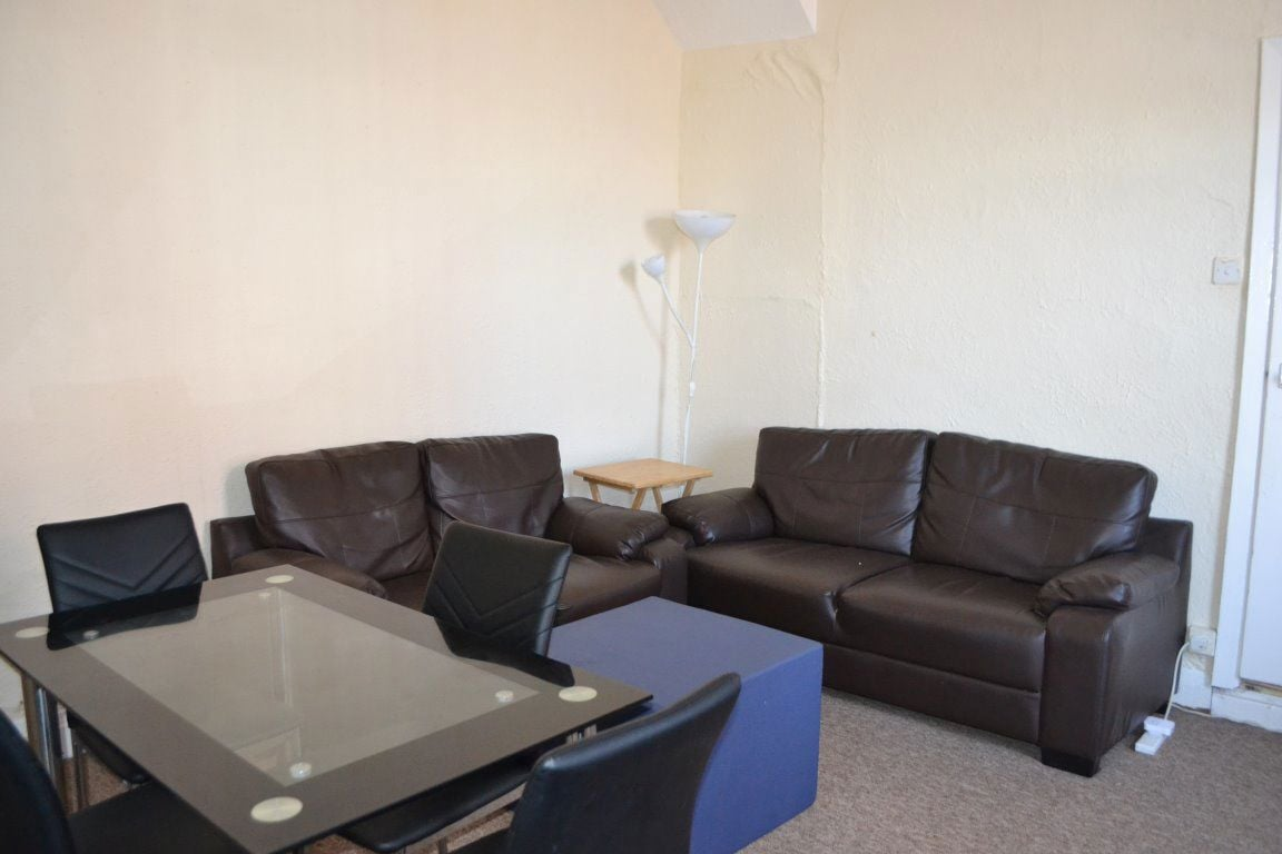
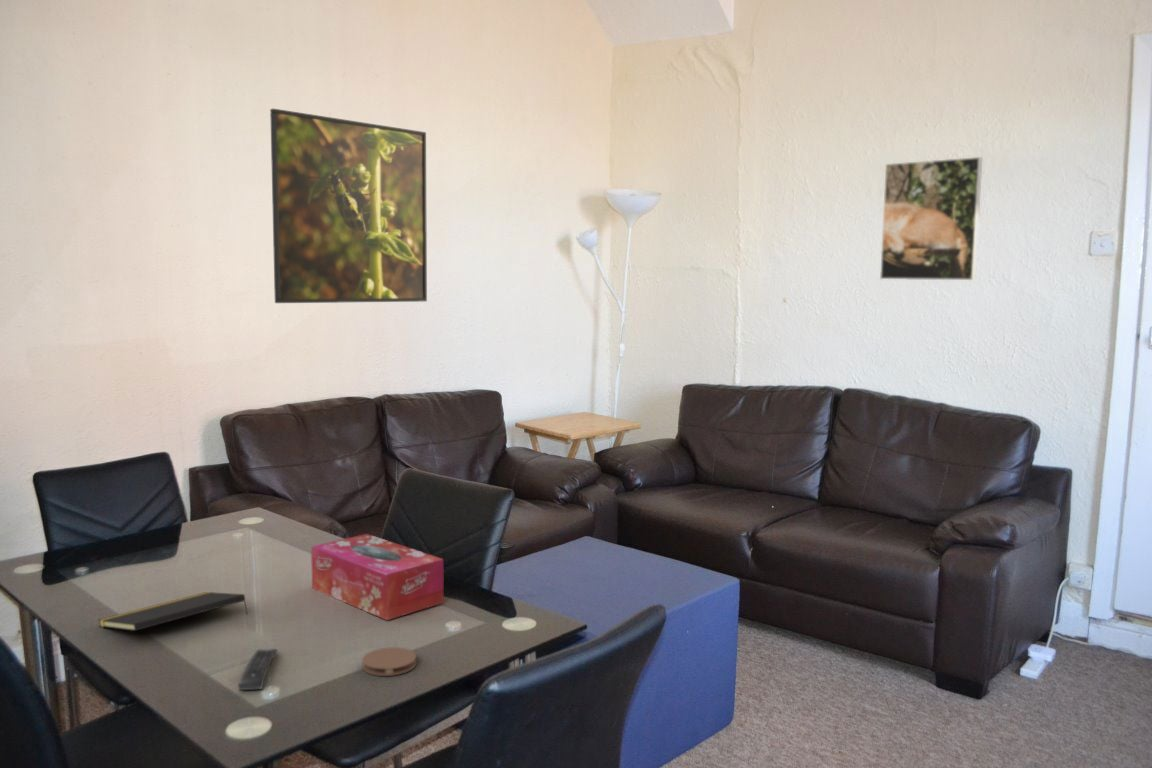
+ remote control (259, 666)
+ notepad (173, 610)
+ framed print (354, 212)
+ tissue box (376, 574)
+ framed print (929, 220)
+ coaster (389, 661)
